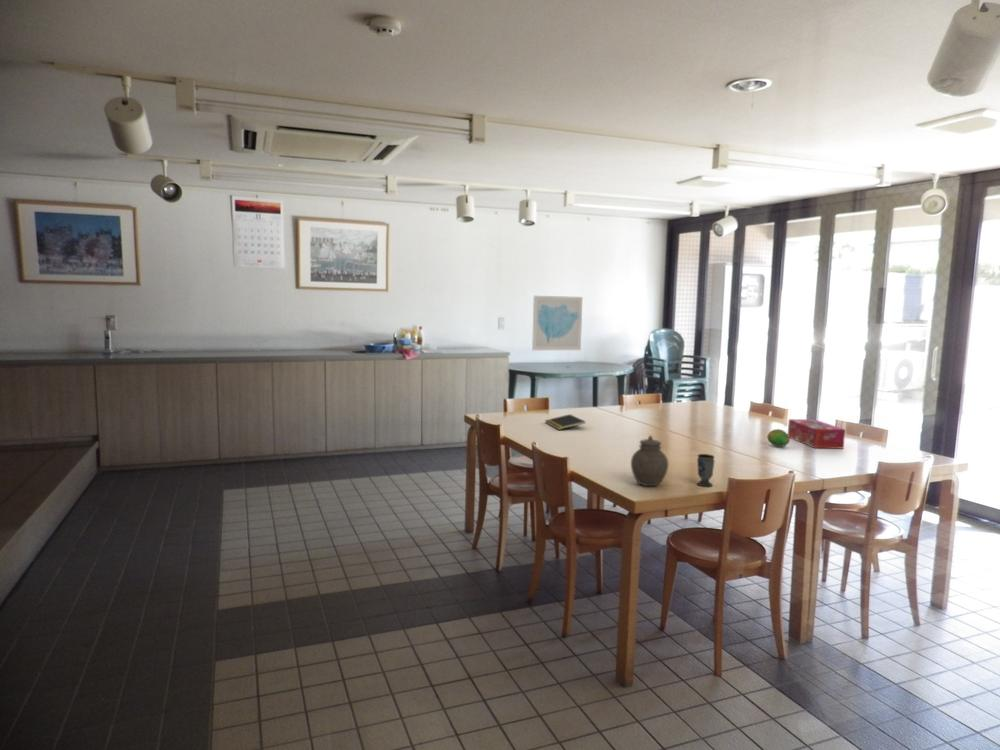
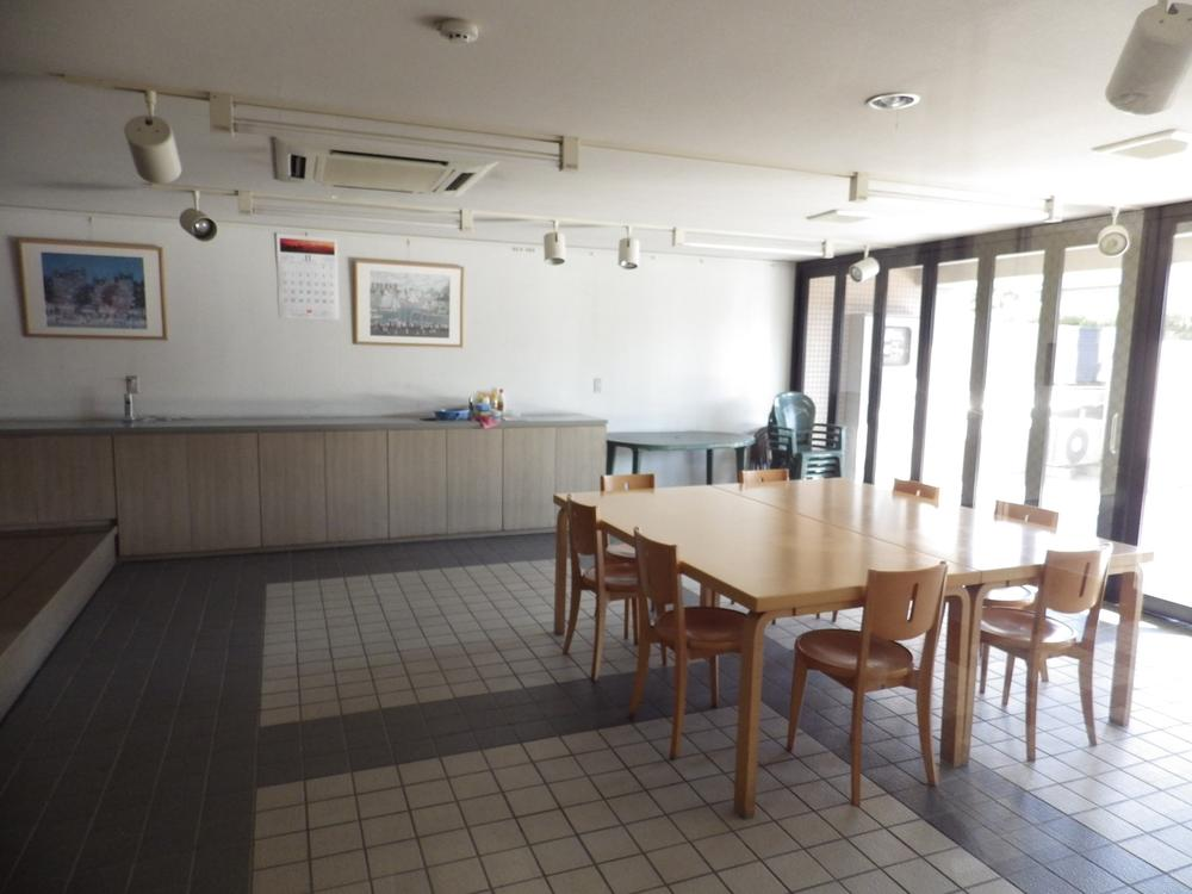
- wall art (557, 323)
- jar (649, 460)
- tissue box (815, 433)
- notepad (564, 421)
- fruit (779, 438)
- cup (705, 470)
